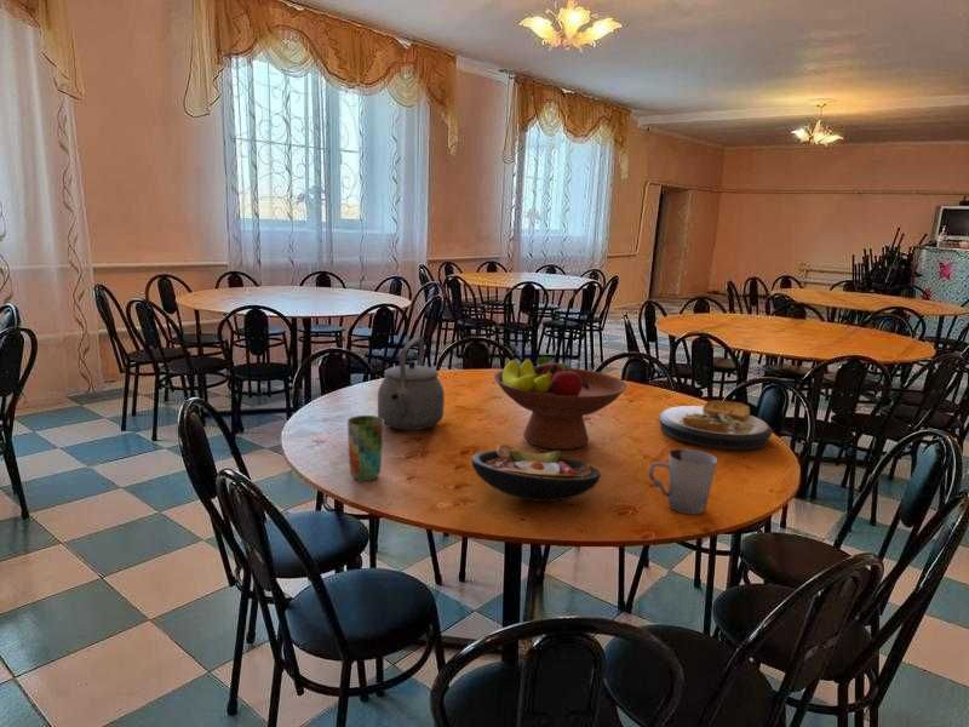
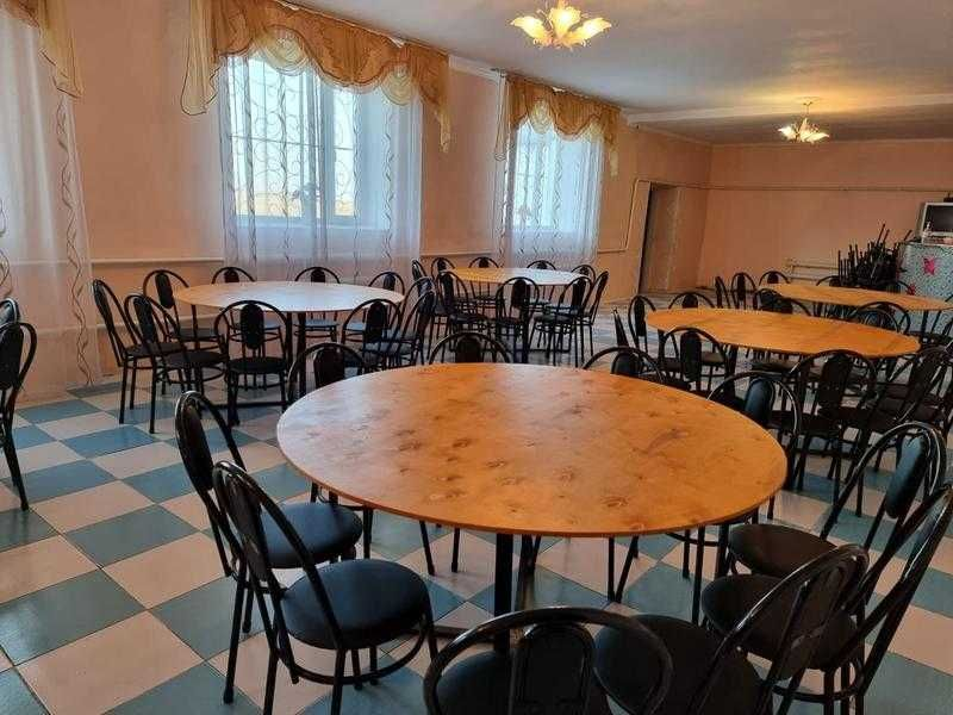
- plate (713, 422)
- tea kettle (408, 384)
- fruit bowl (558, 397)
- cup (365, 448)
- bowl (534, 476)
- cup (681, 480)
